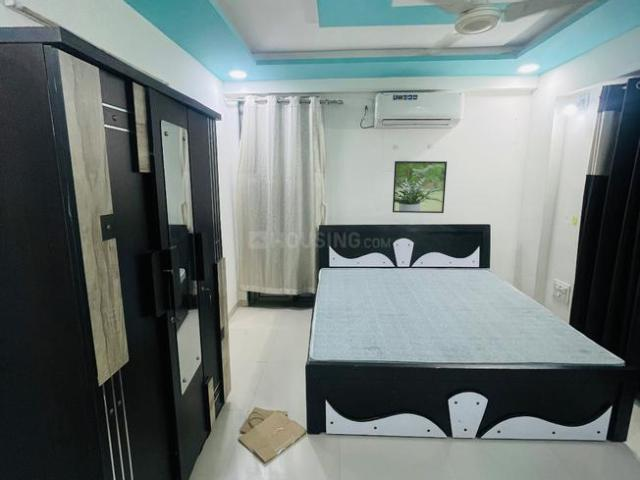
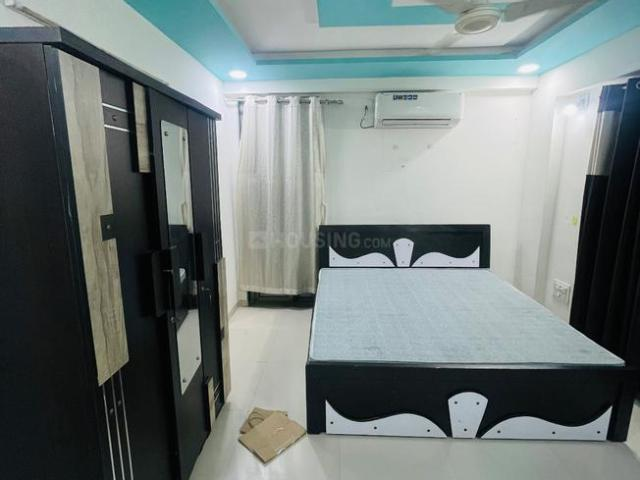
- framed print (419, 187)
